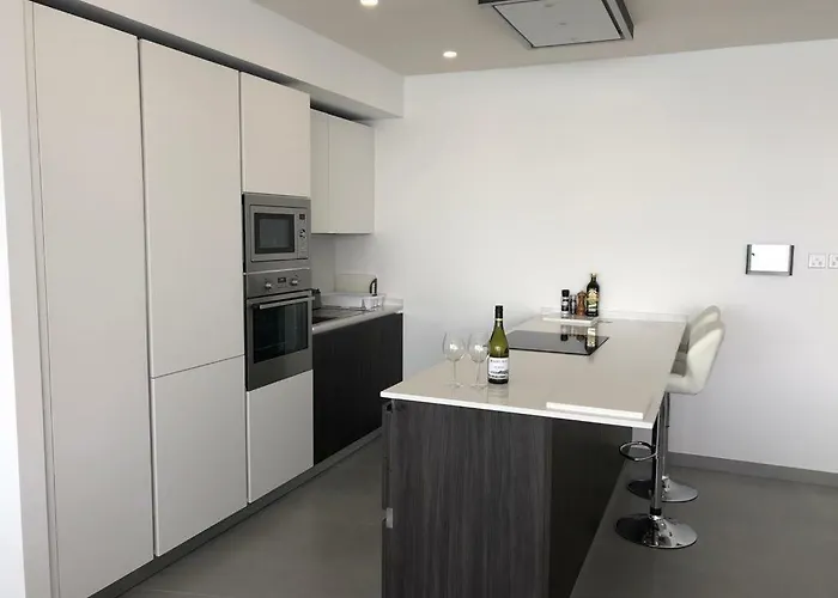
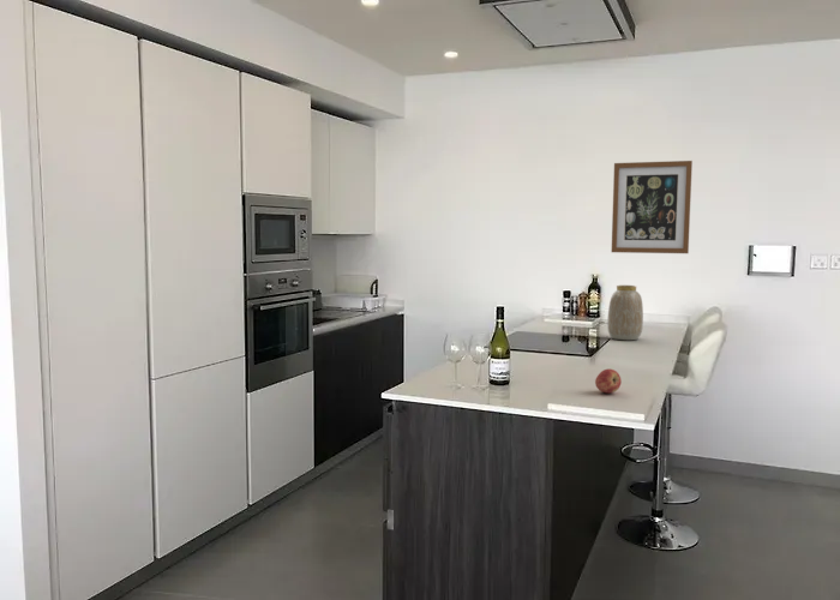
+ wall art (650, 208)
+ apple (607, 380)
+ vase (625, 312)
